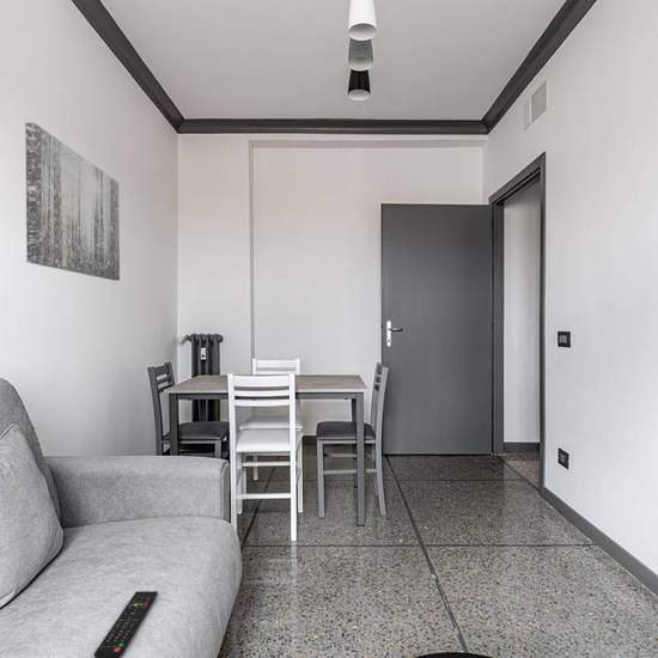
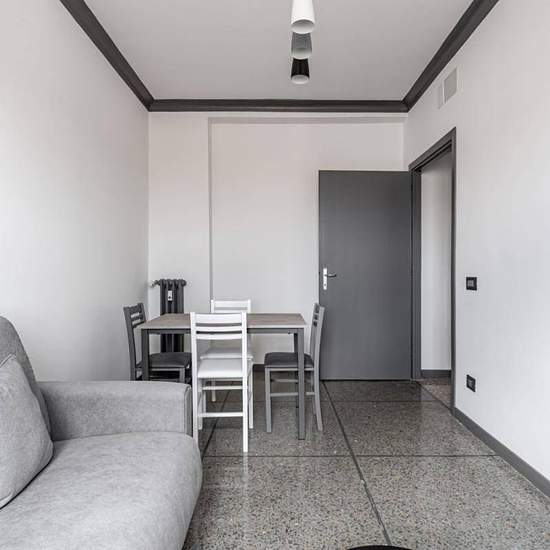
- remote control (128, 622)
- wall art (80, 215)
